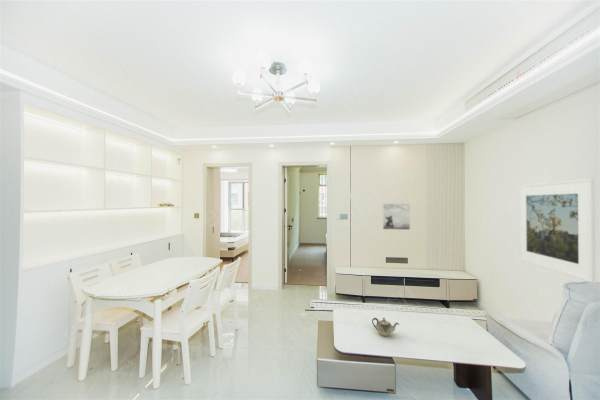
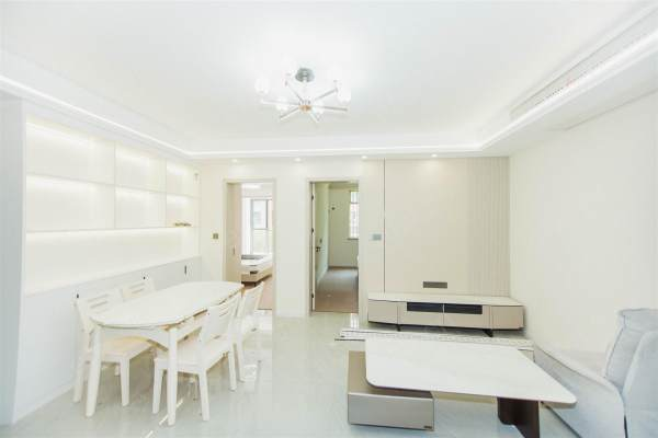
- teapot (385, 326)
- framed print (549, 225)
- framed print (396, 216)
